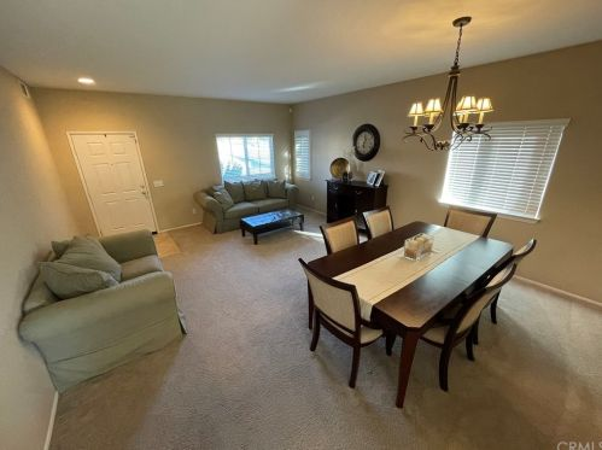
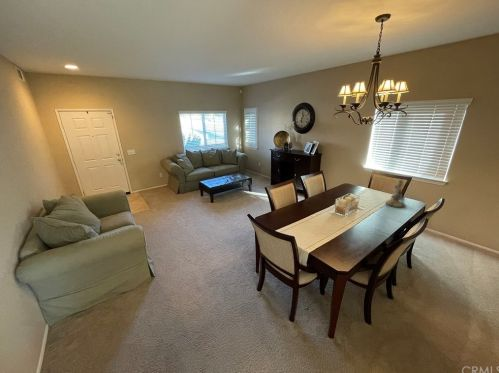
+ candlestick (398, 192)
